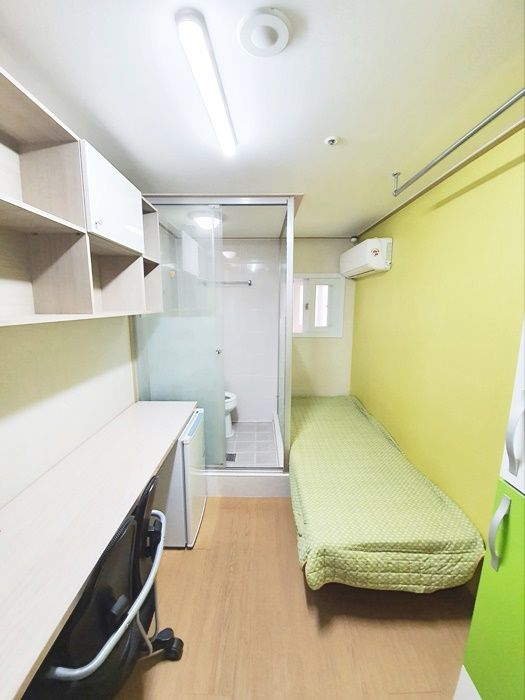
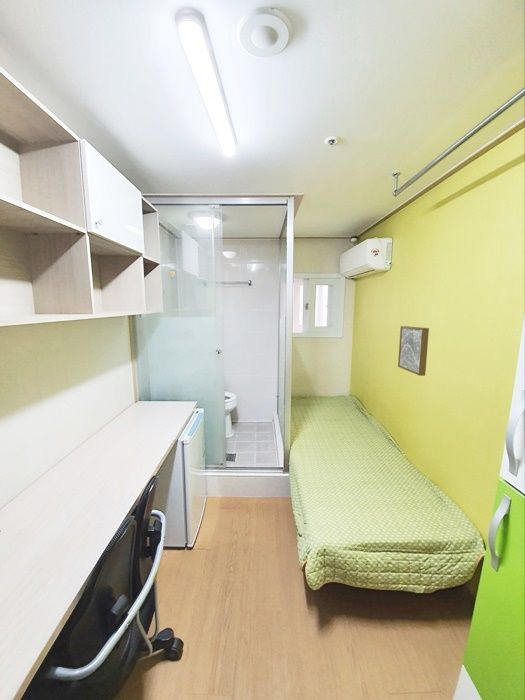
+ wall art (412, 349)
